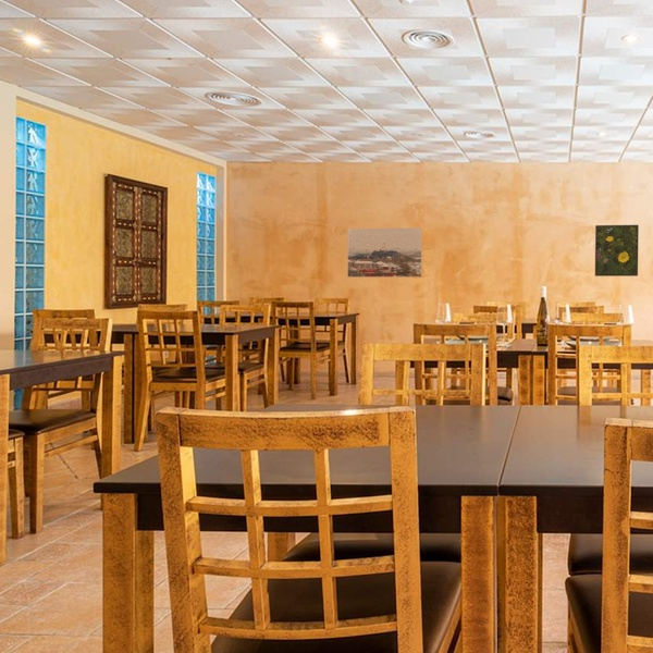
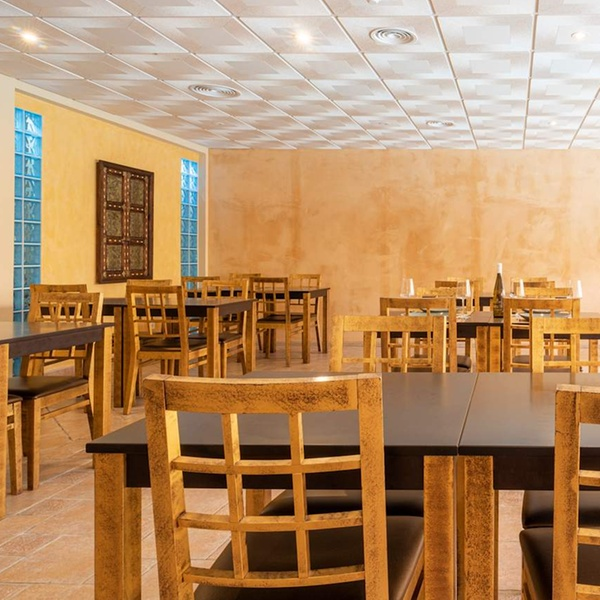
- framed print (384, 252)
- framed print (616, 250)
